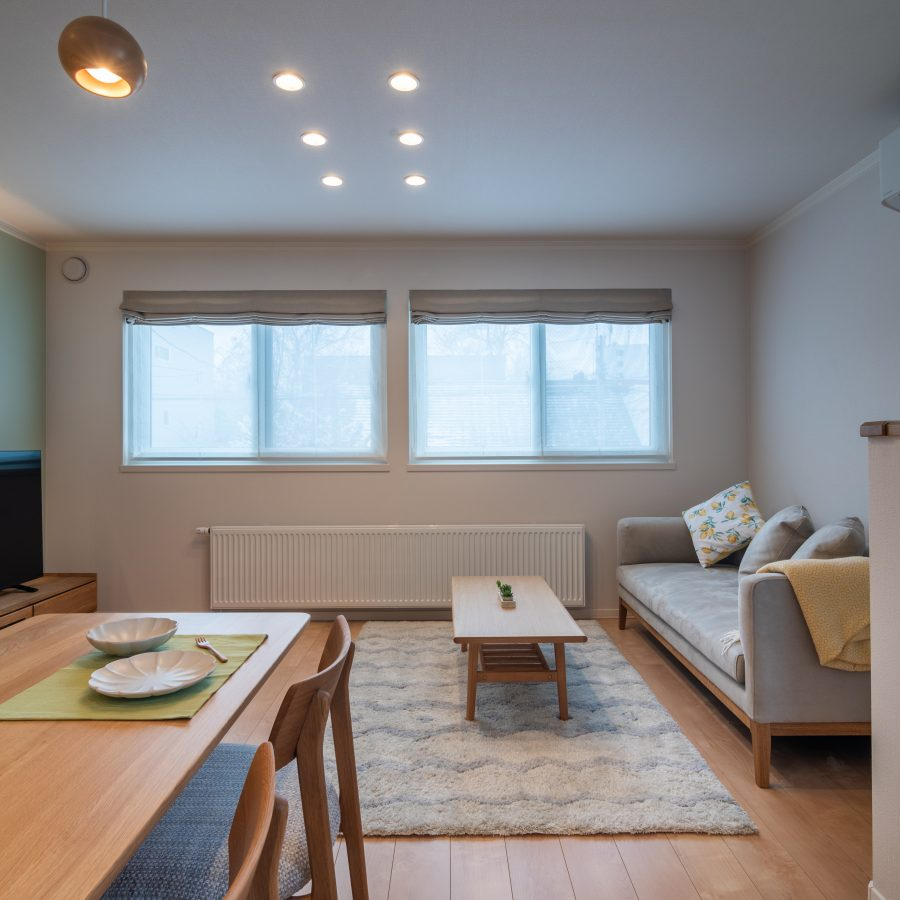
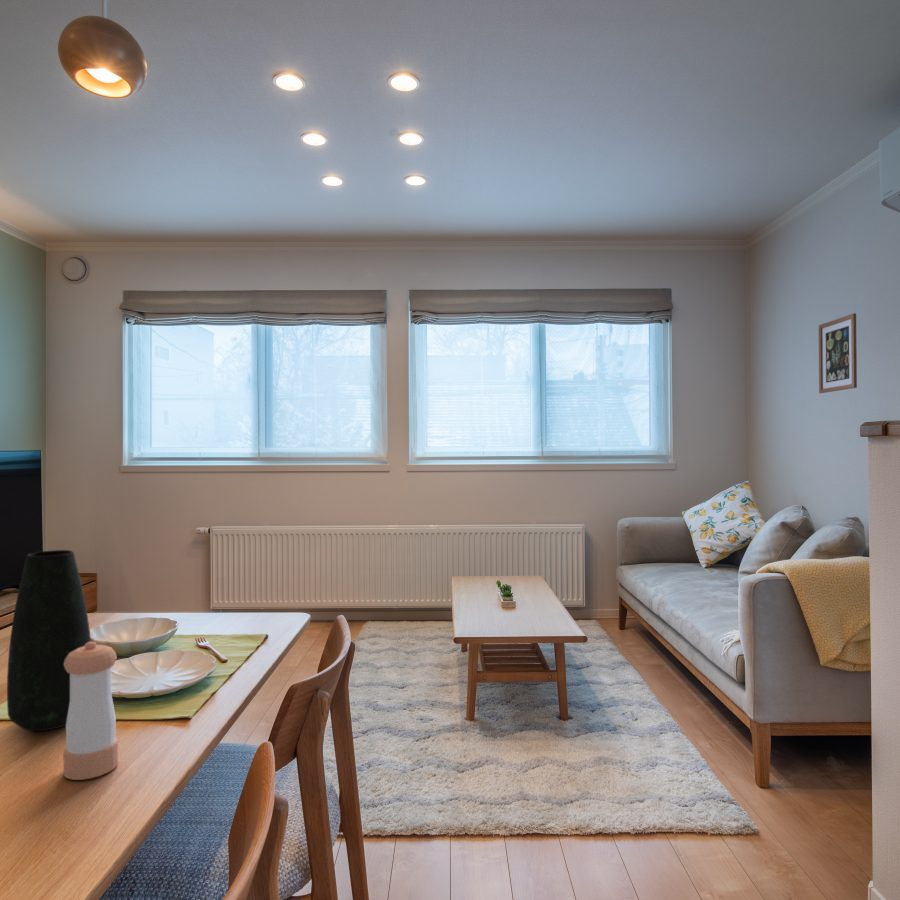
+ pepper shaker (91, 705)
+ vase (50, 637)
+ wall art (836, 355)
